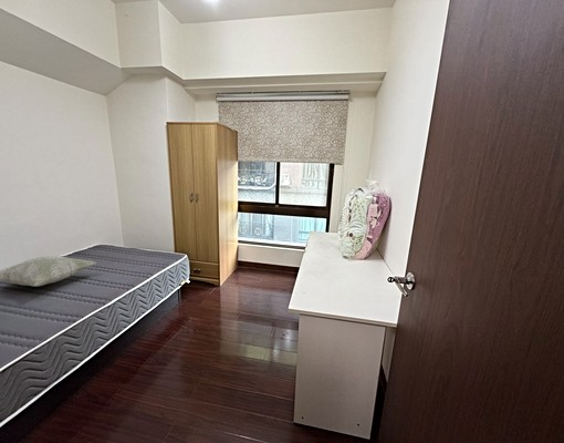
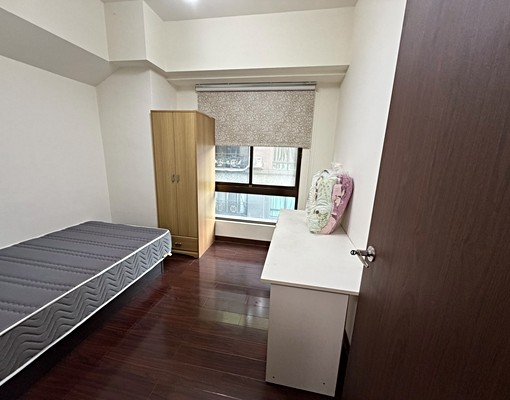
- decorative pillow (44, 269)
